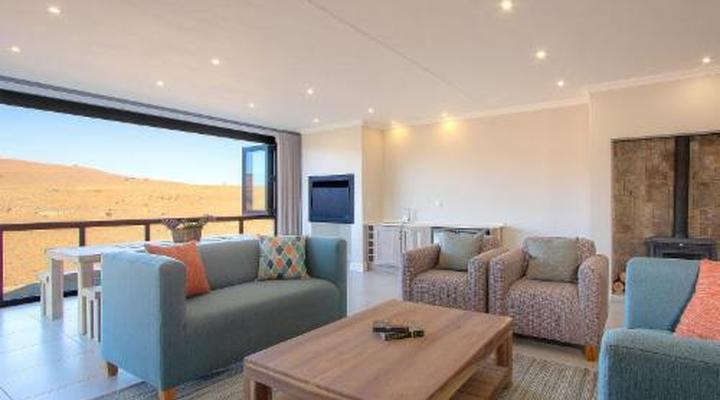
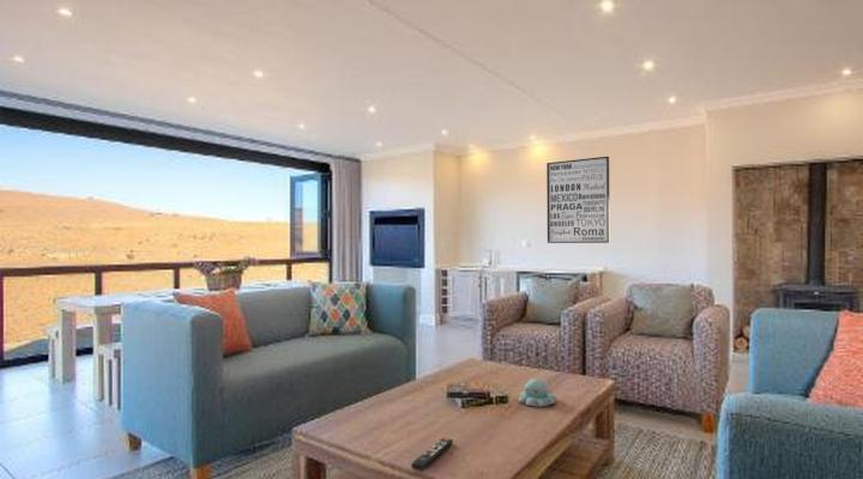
+ candle (537, 389)
+ wall art (577, 201)
+ remote control (433, 453)
